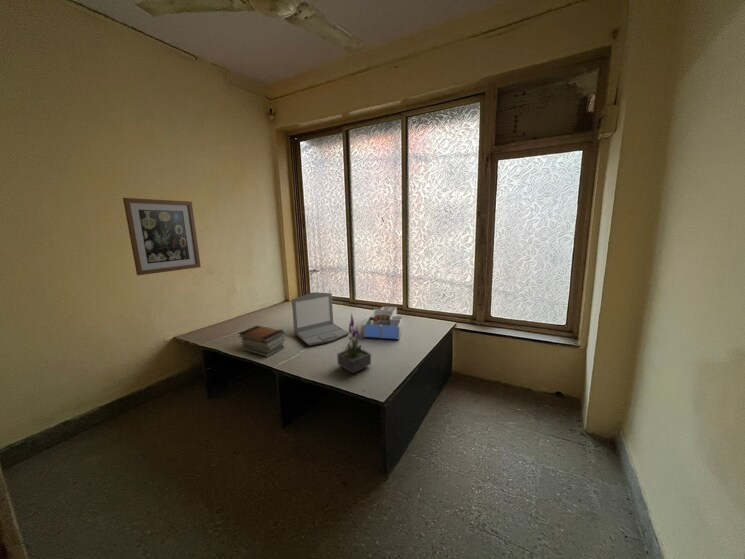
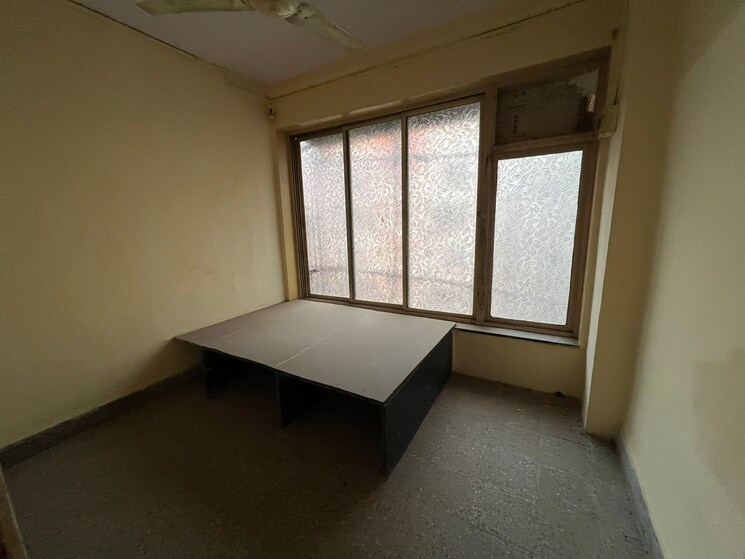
- potted plant (353, 340)
- wall art (166, 236)
- desk organizer (386, 321)
- laptop (321, 316)
- book stack (262, 340)
